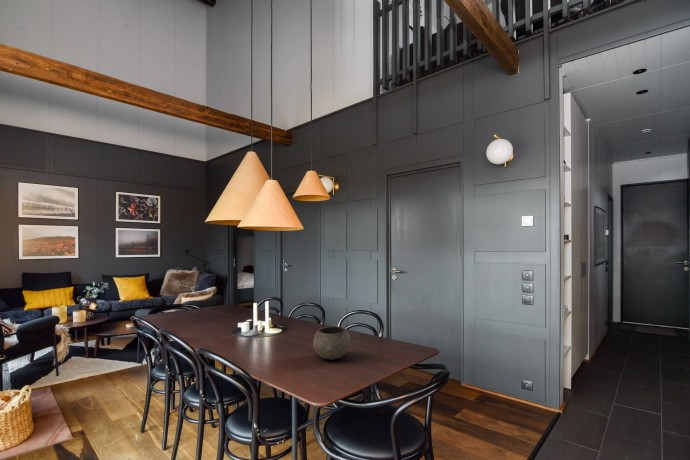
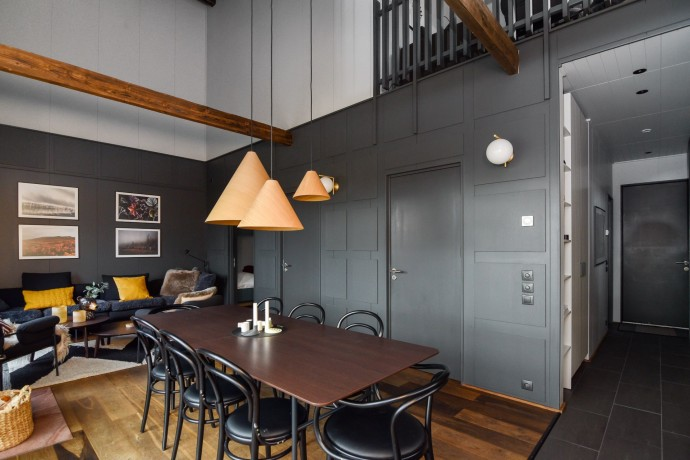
- bowl (331, 343)
